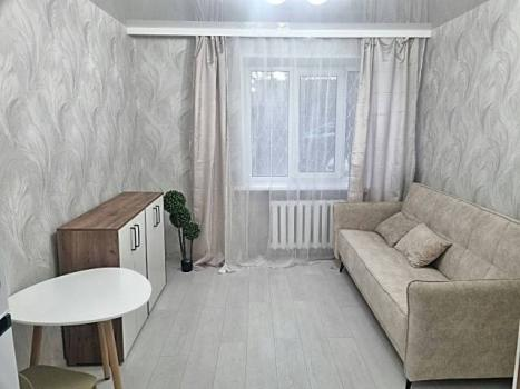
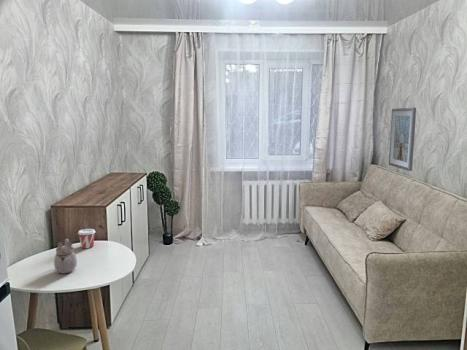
+ teapot (65, 255)
+ cup (87, 238)
+ picture frame (401, 138)
